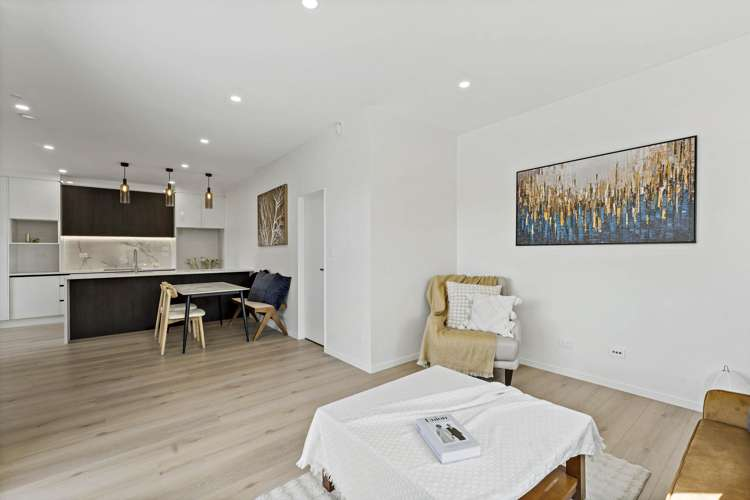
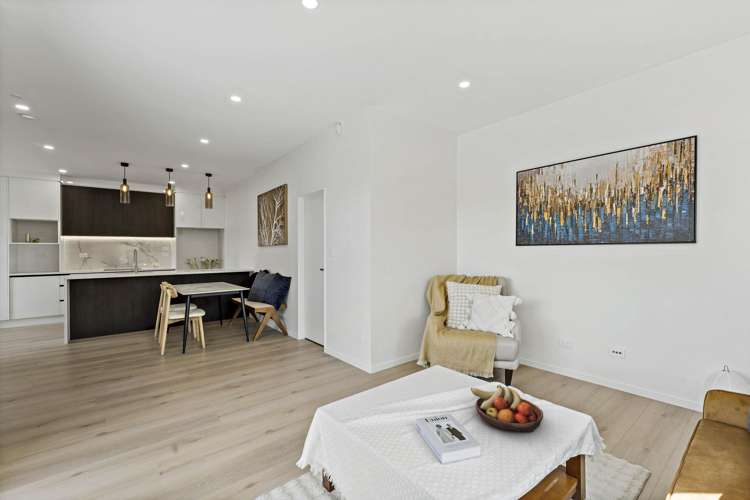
+ fruit bowl (507, 405)
